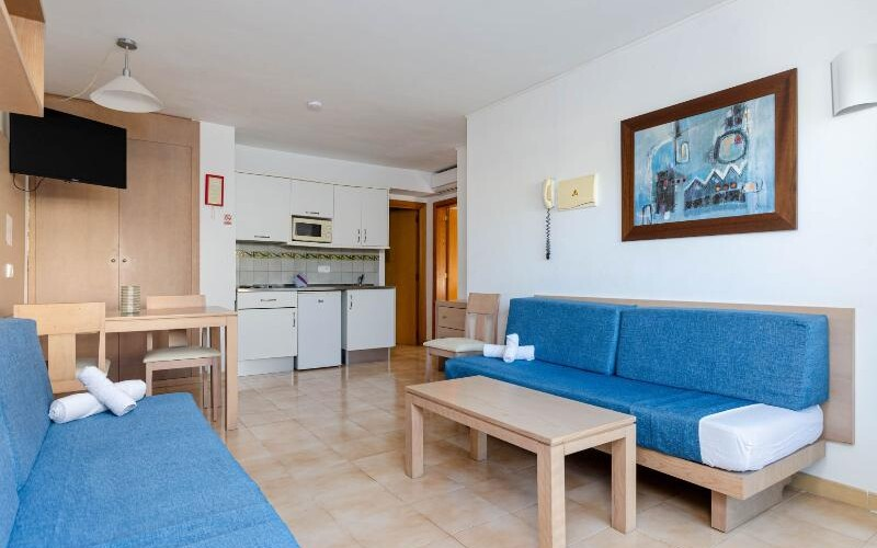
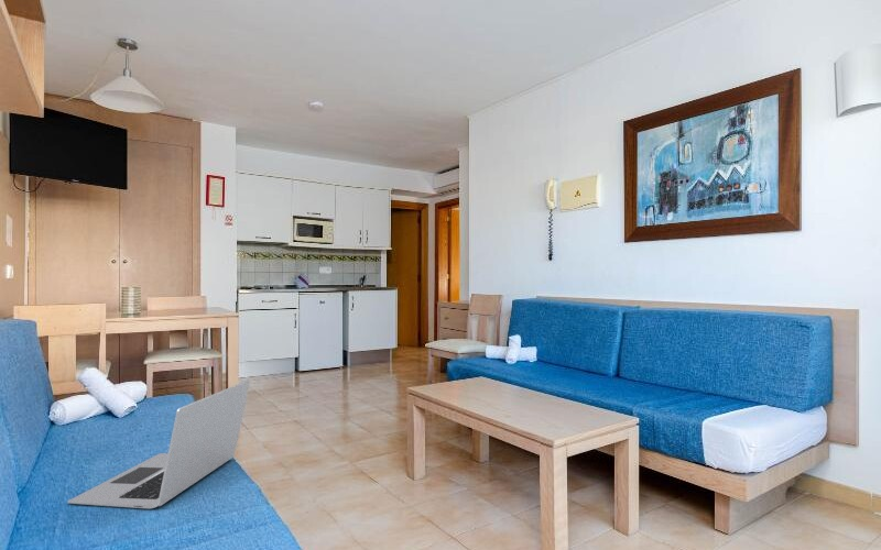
+ laptop (172, 435)
